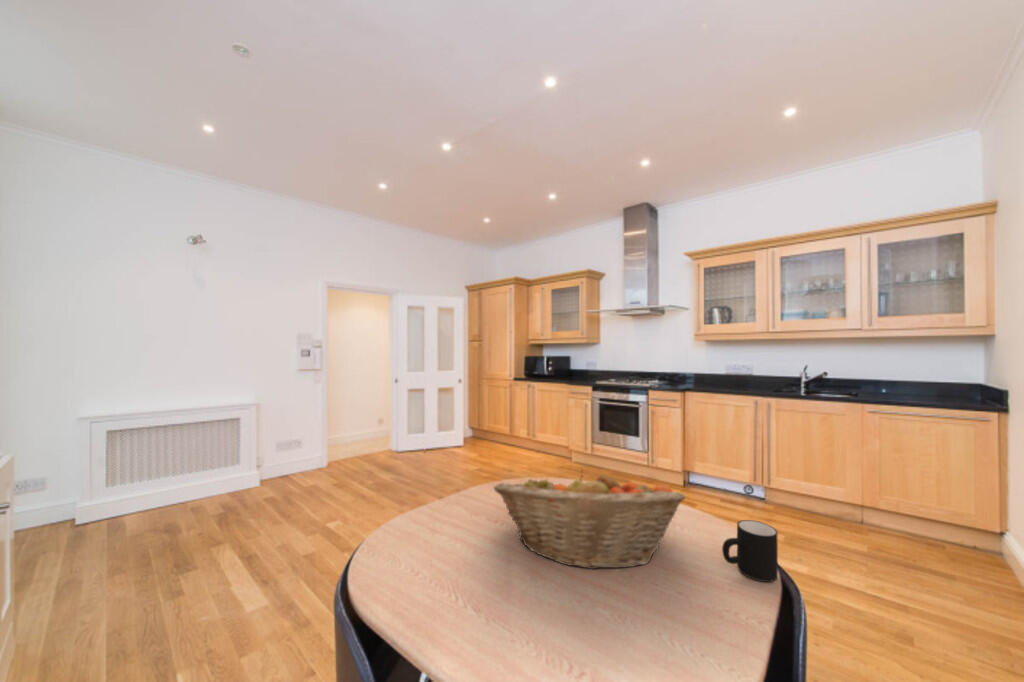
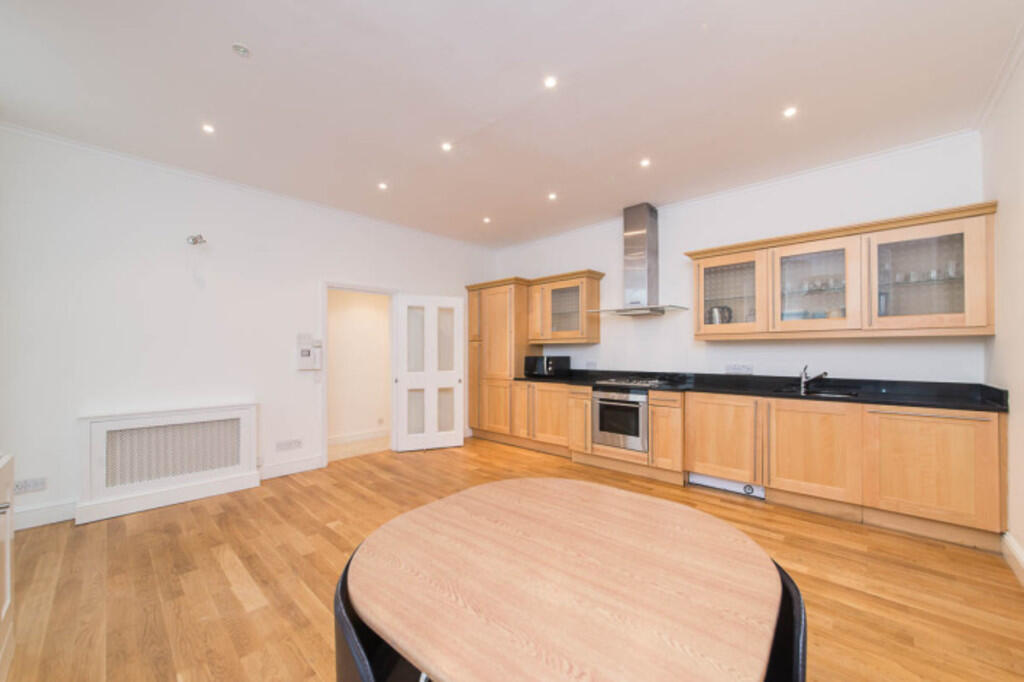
- fruit basket (585, 505)
- mug (748, 550)
